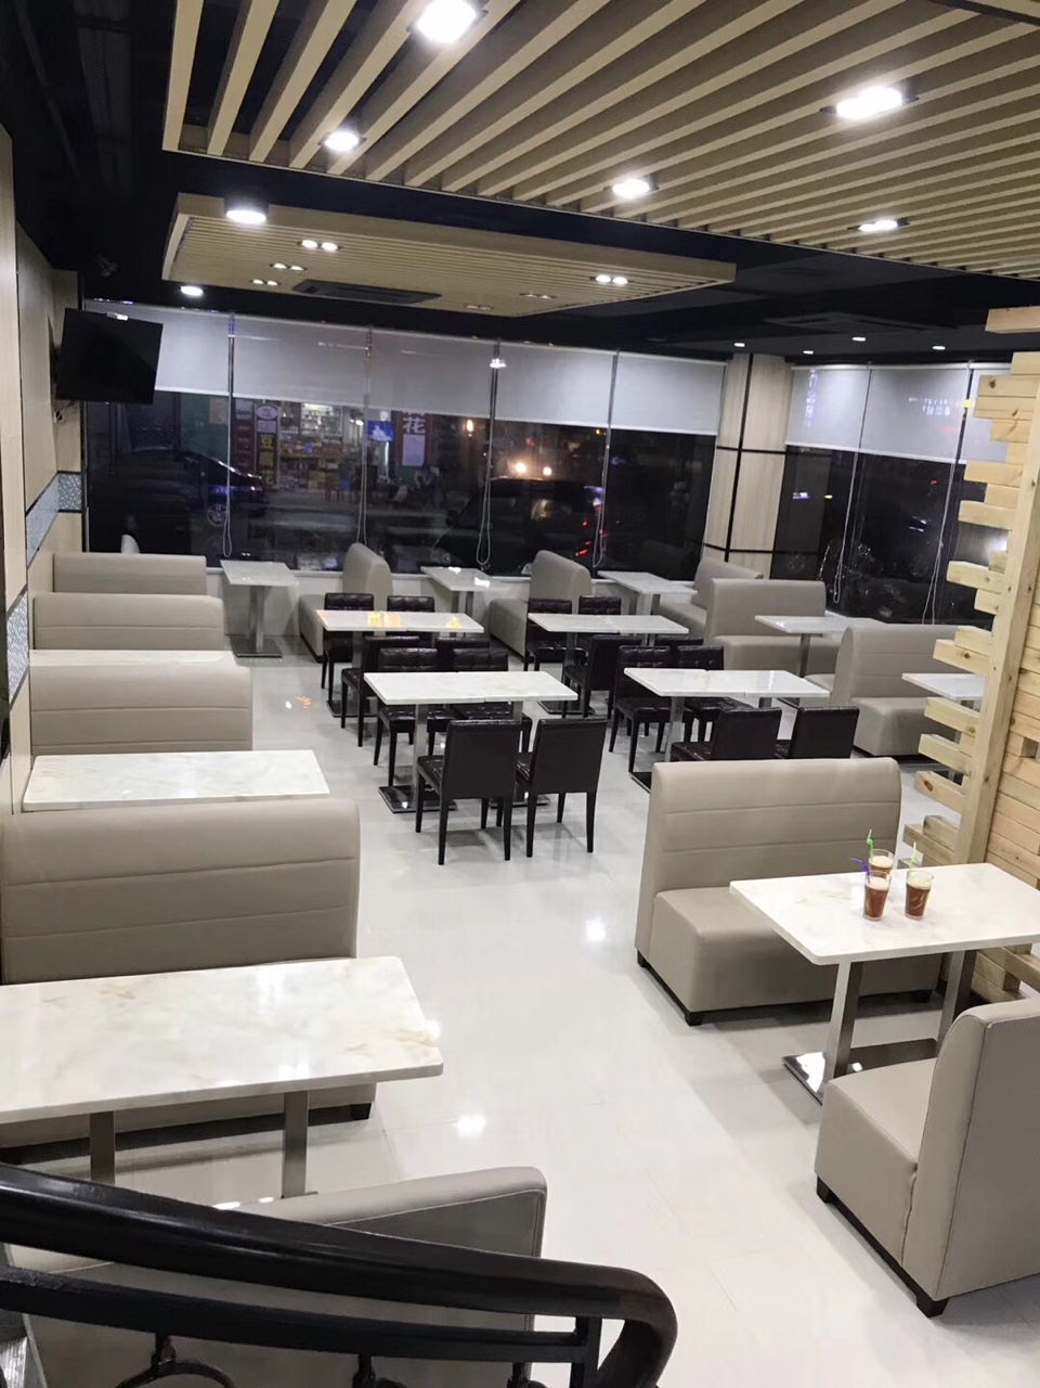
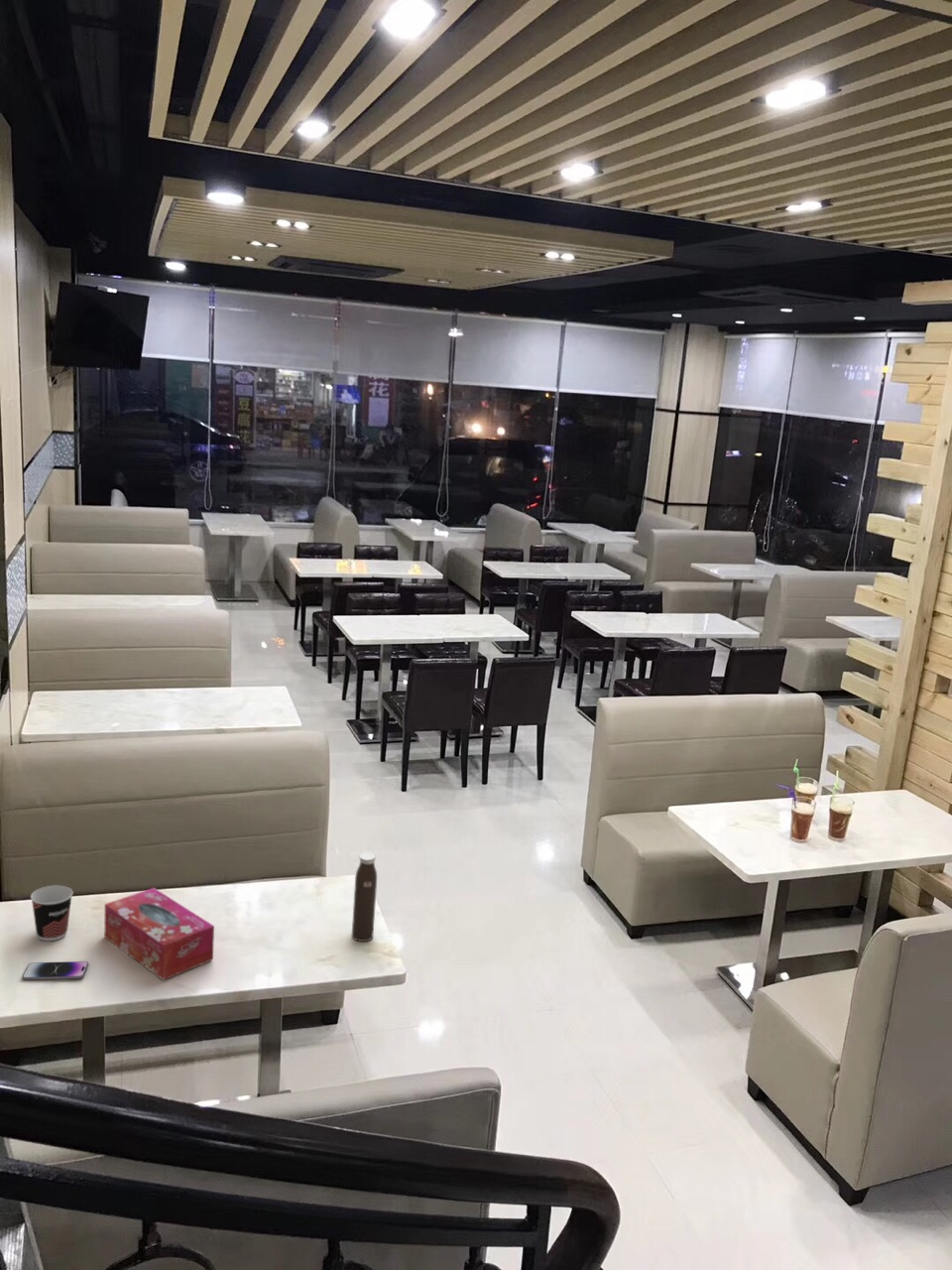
+ tissue box (158, 931)
+ cup (52, 914)
+ water bottle (365, 896)
+ smartphone (56, 970)
